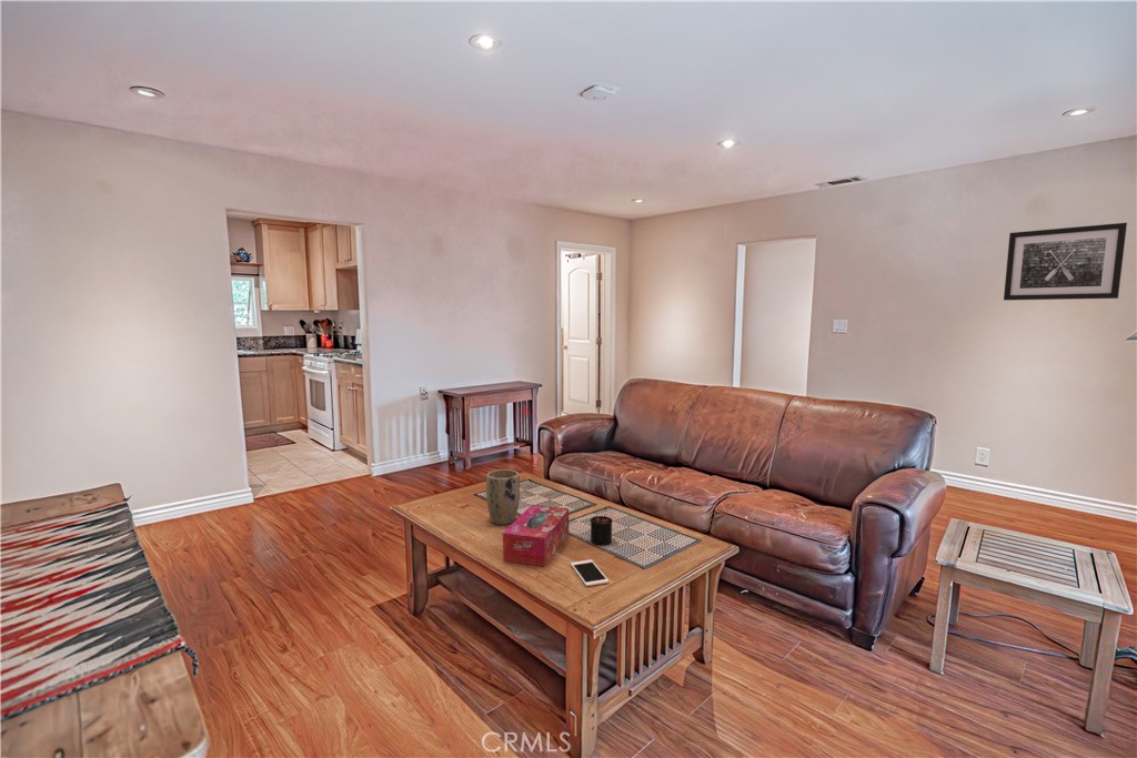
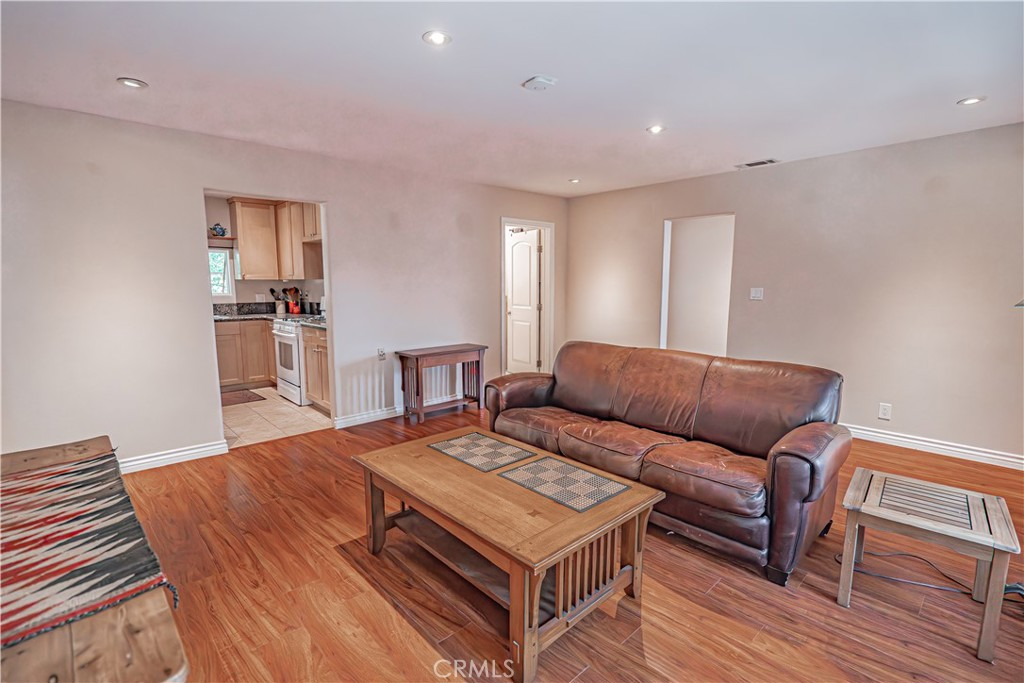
- candle (601, 525)
- cell phone (588, 572)
- tissue box (537, 533)
- plant pot (503, 497)
- wall art (1060, 263)
